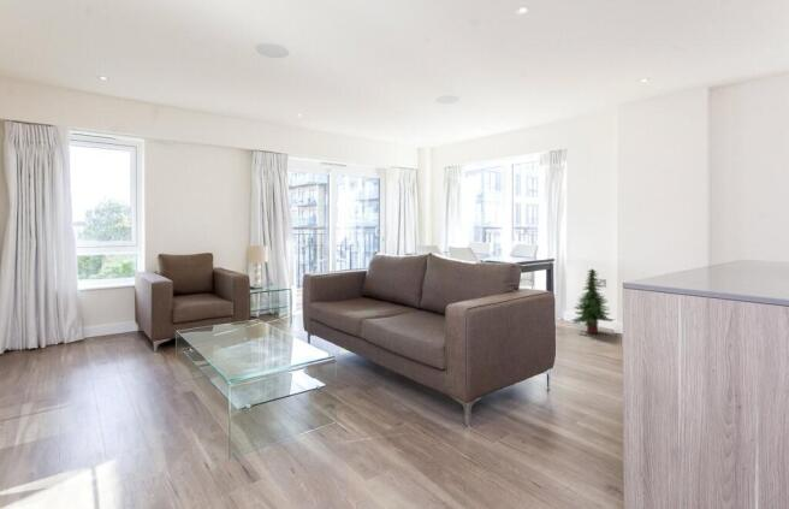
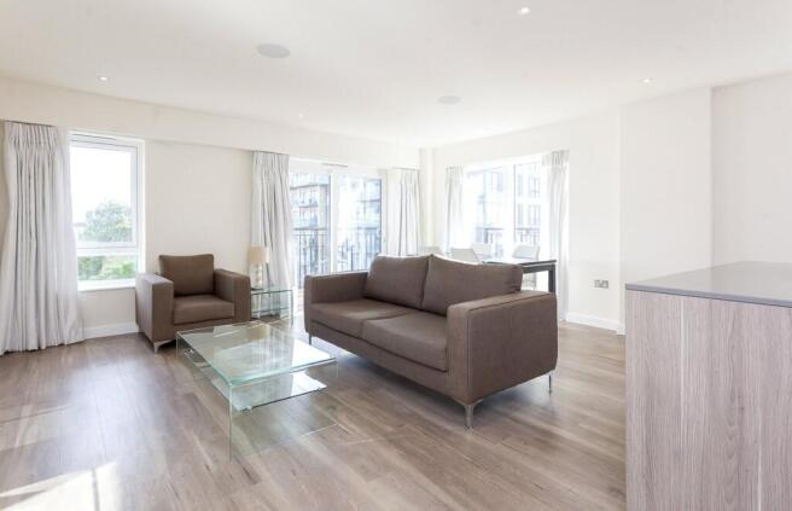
- tree (592, 300)
